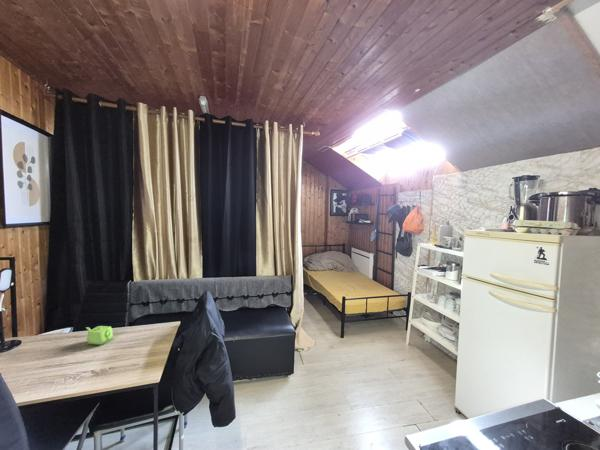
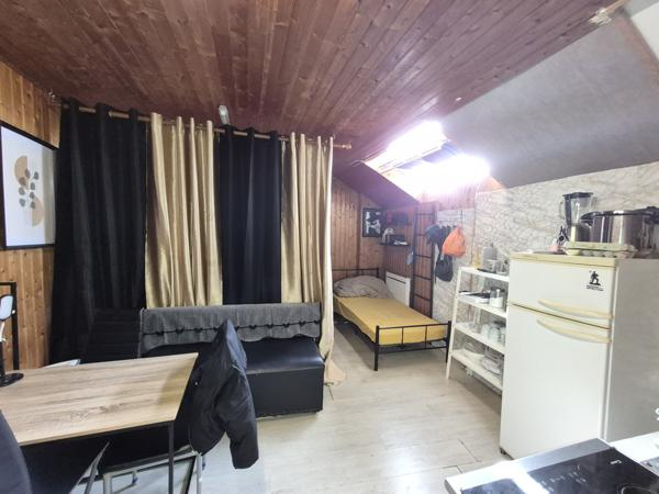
- teapot (98, 334)
